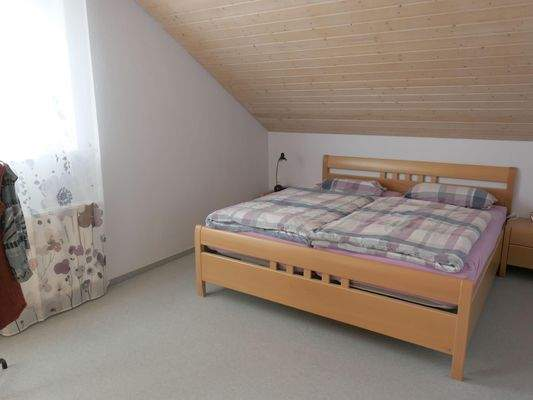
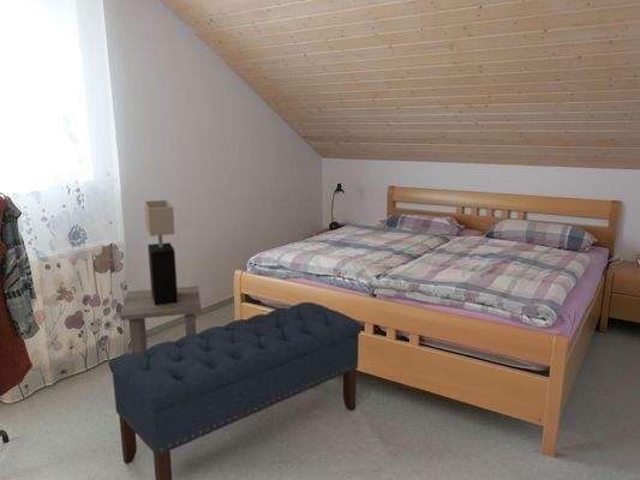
+ side table (146, 348)
+ bench (247, 384)
+ table lamp (161, 252)
